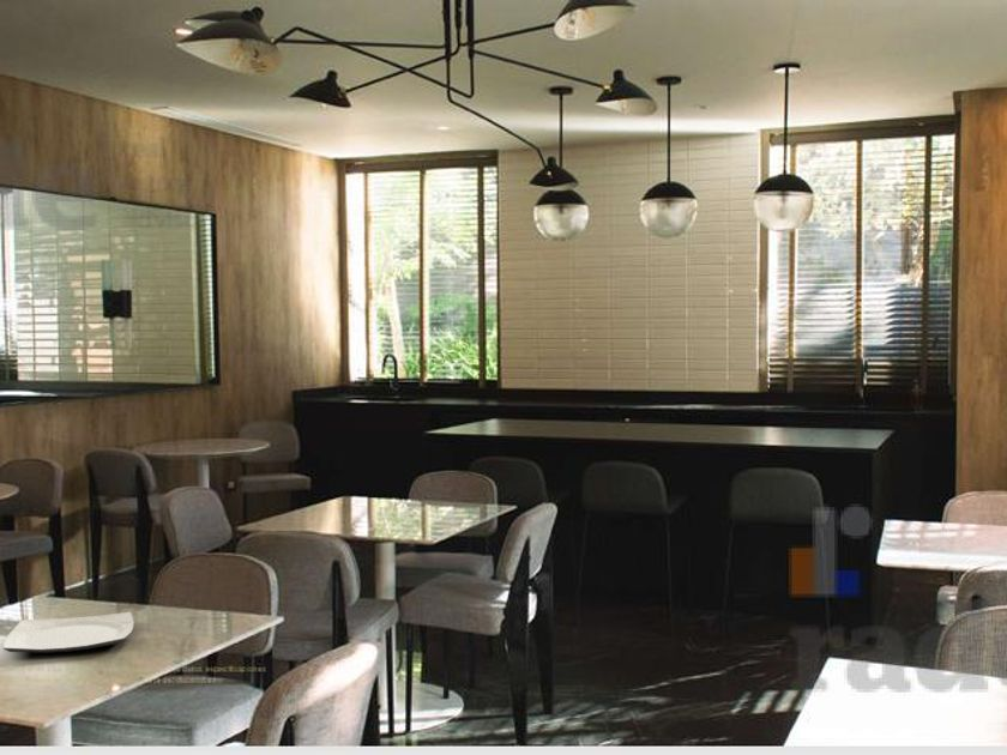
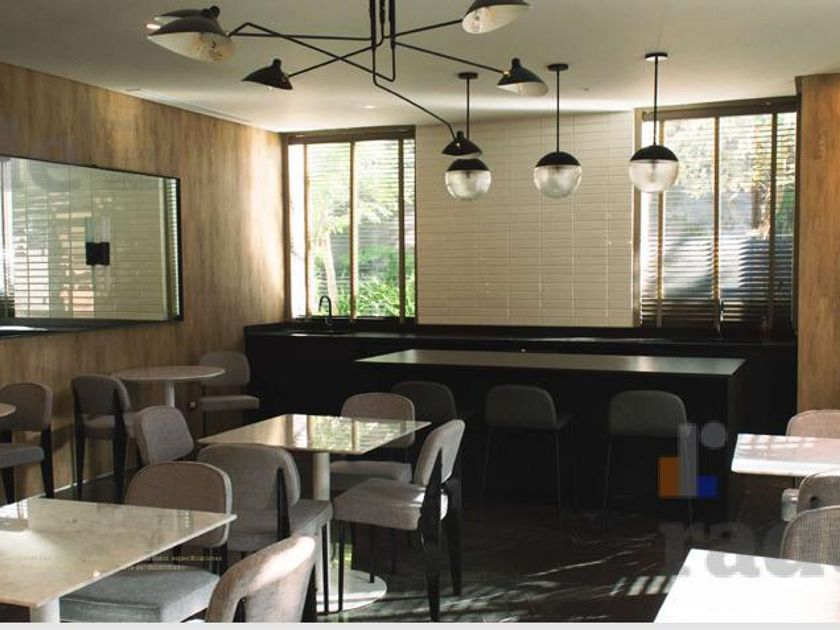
- plate (71, 634)
